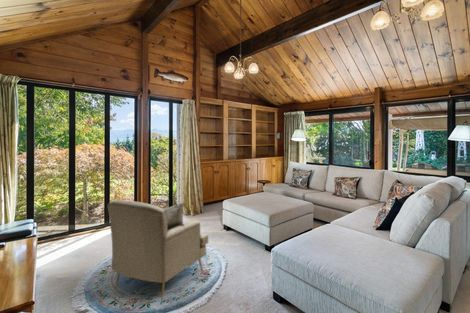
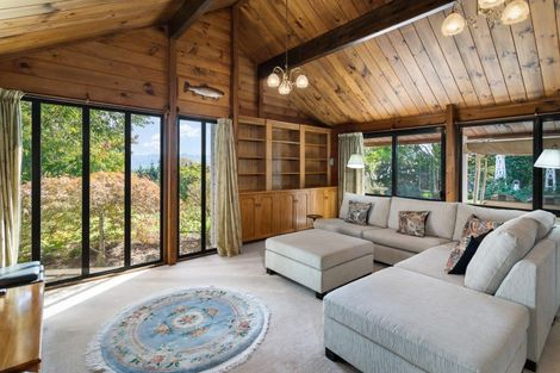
- armchair (157, 237)
